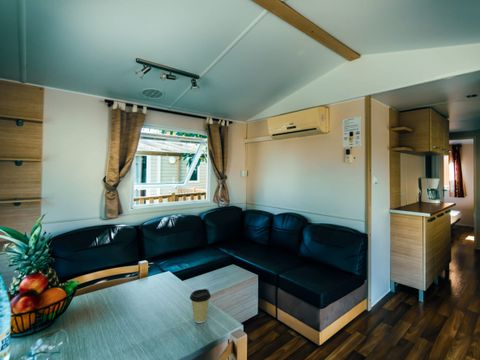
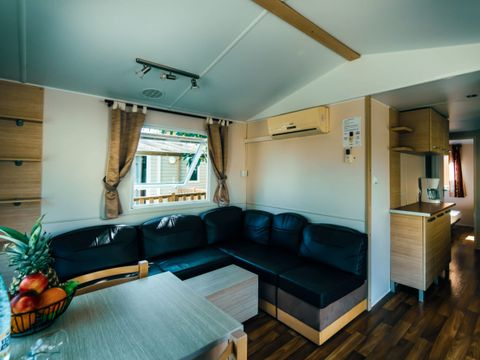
- coffee cup (200, 305)
